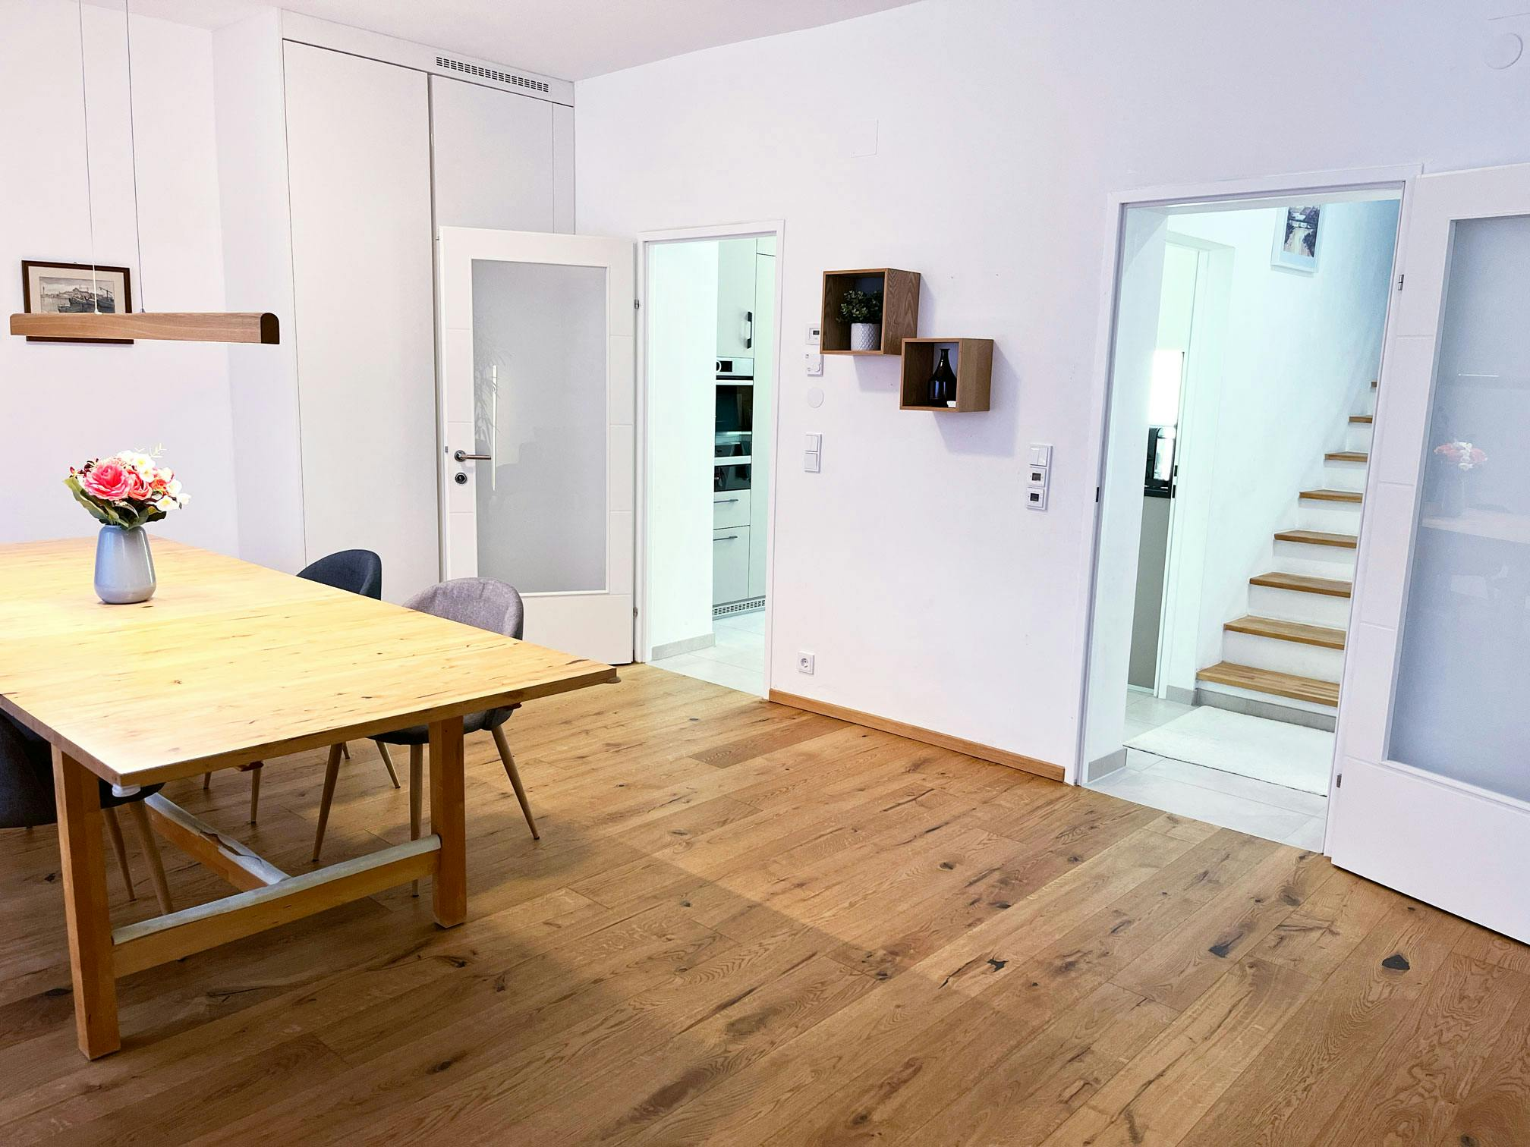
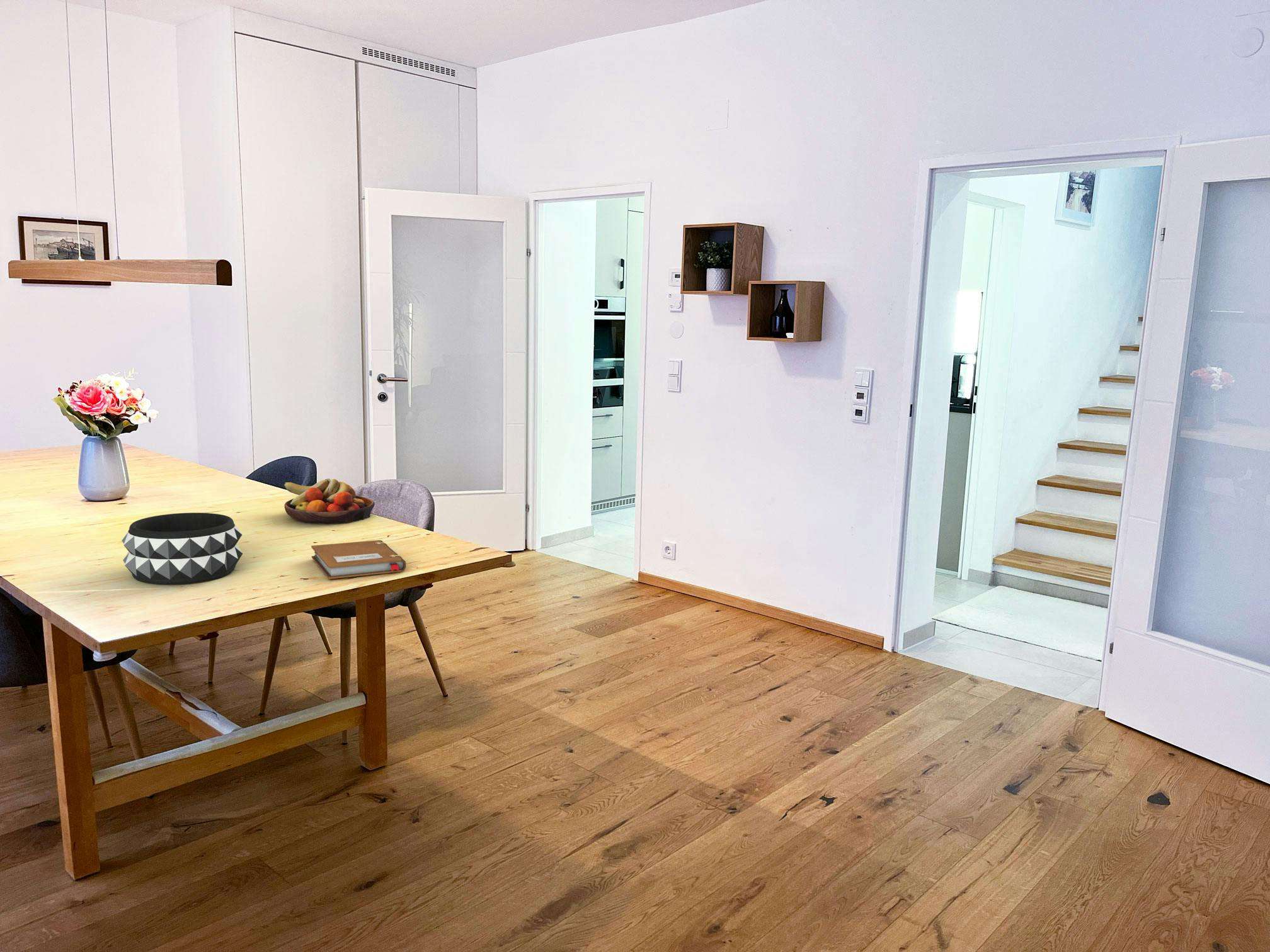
+ decorative bowl (183, 547)
+ notebook (358, 558)
+ fruit bowl (328, 499)
